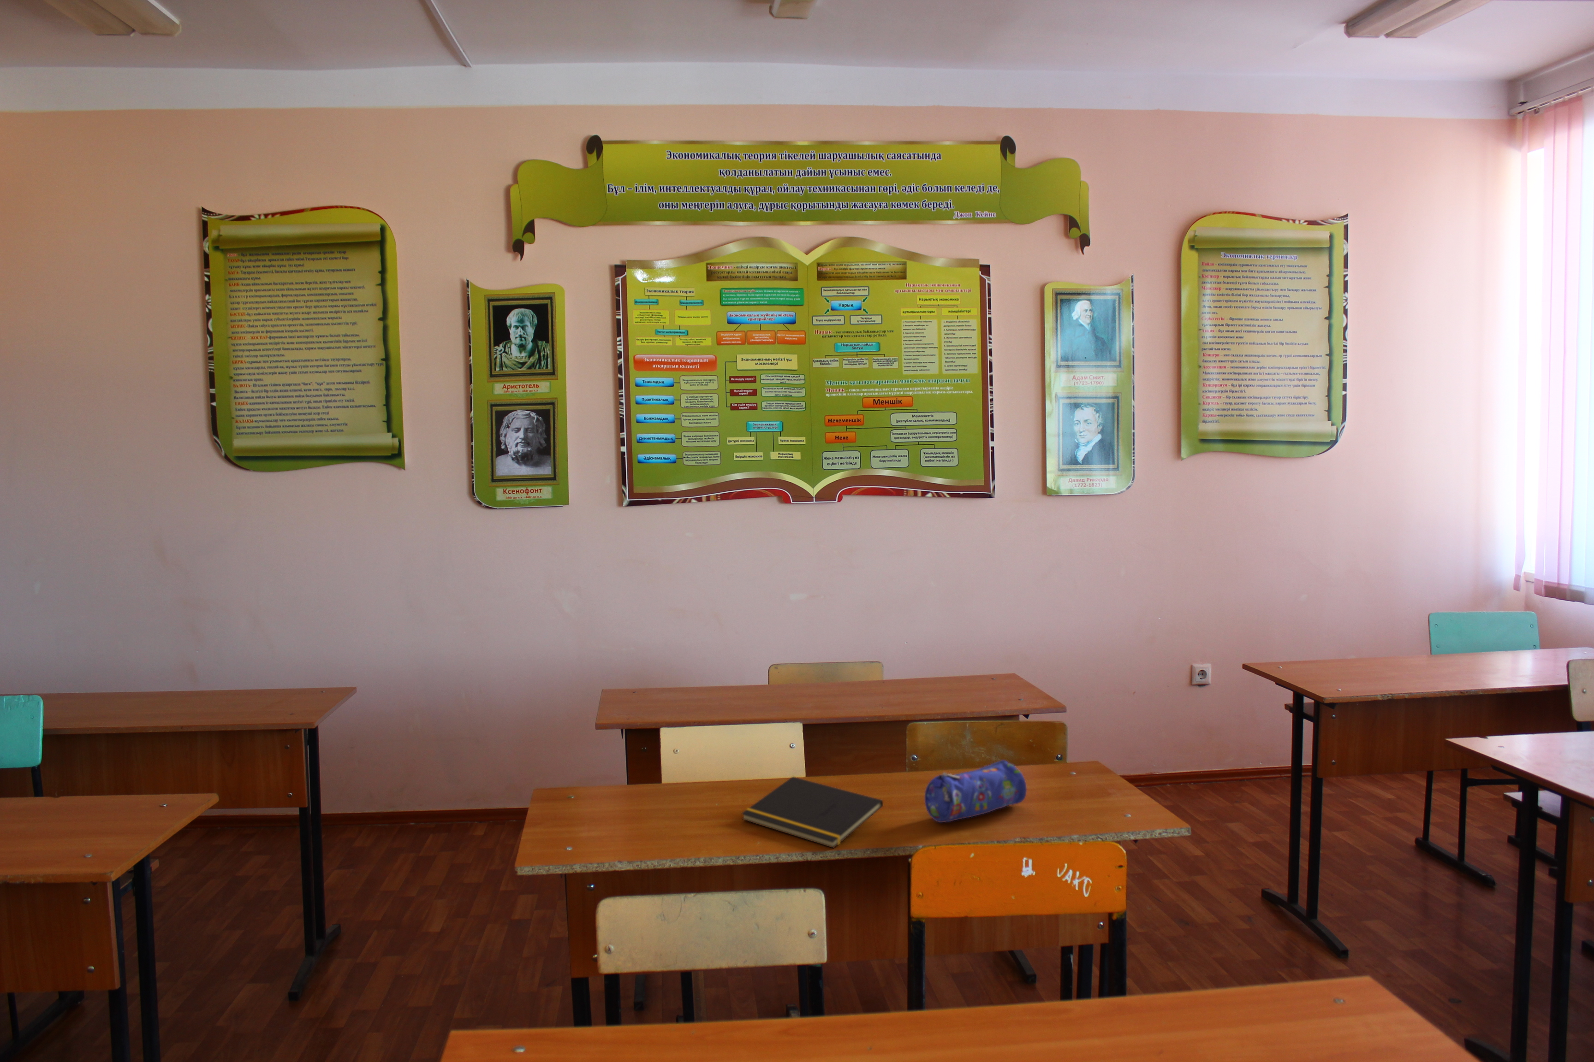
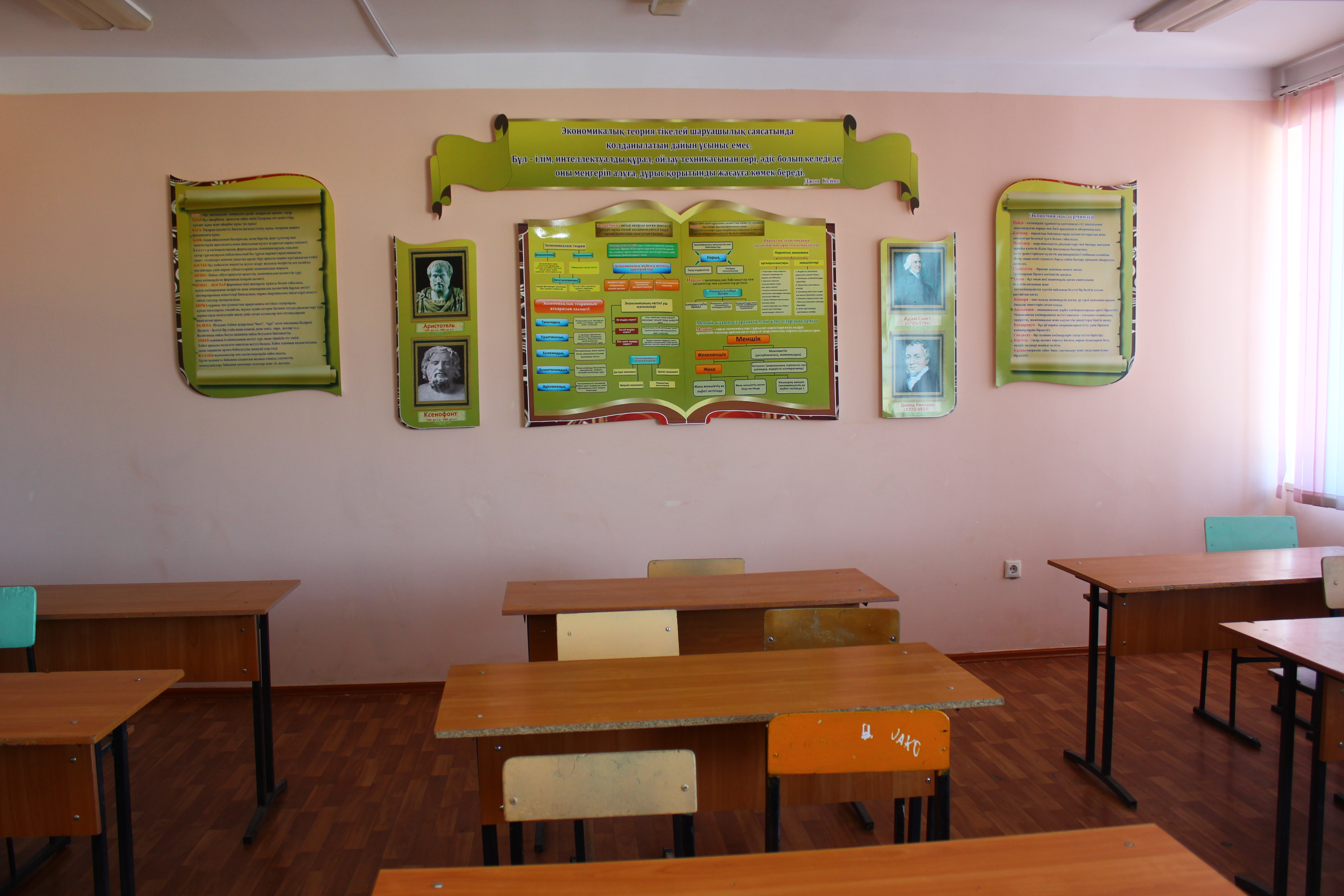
- pencil case (975, 789)
- notepad (811, 810)
